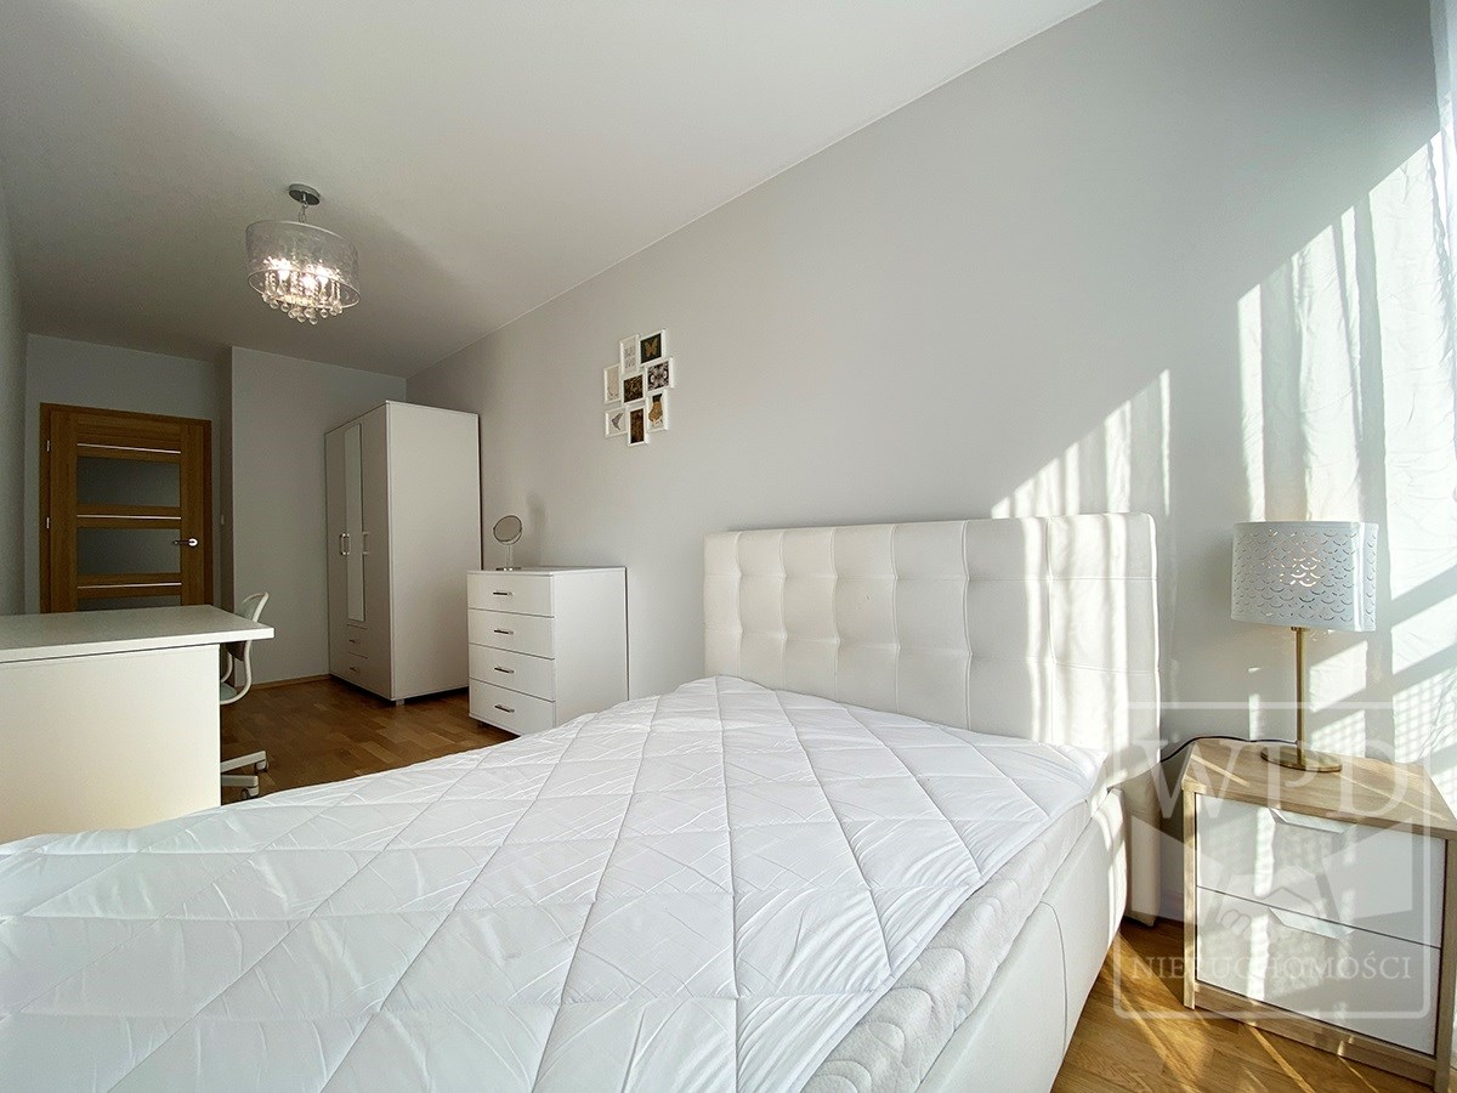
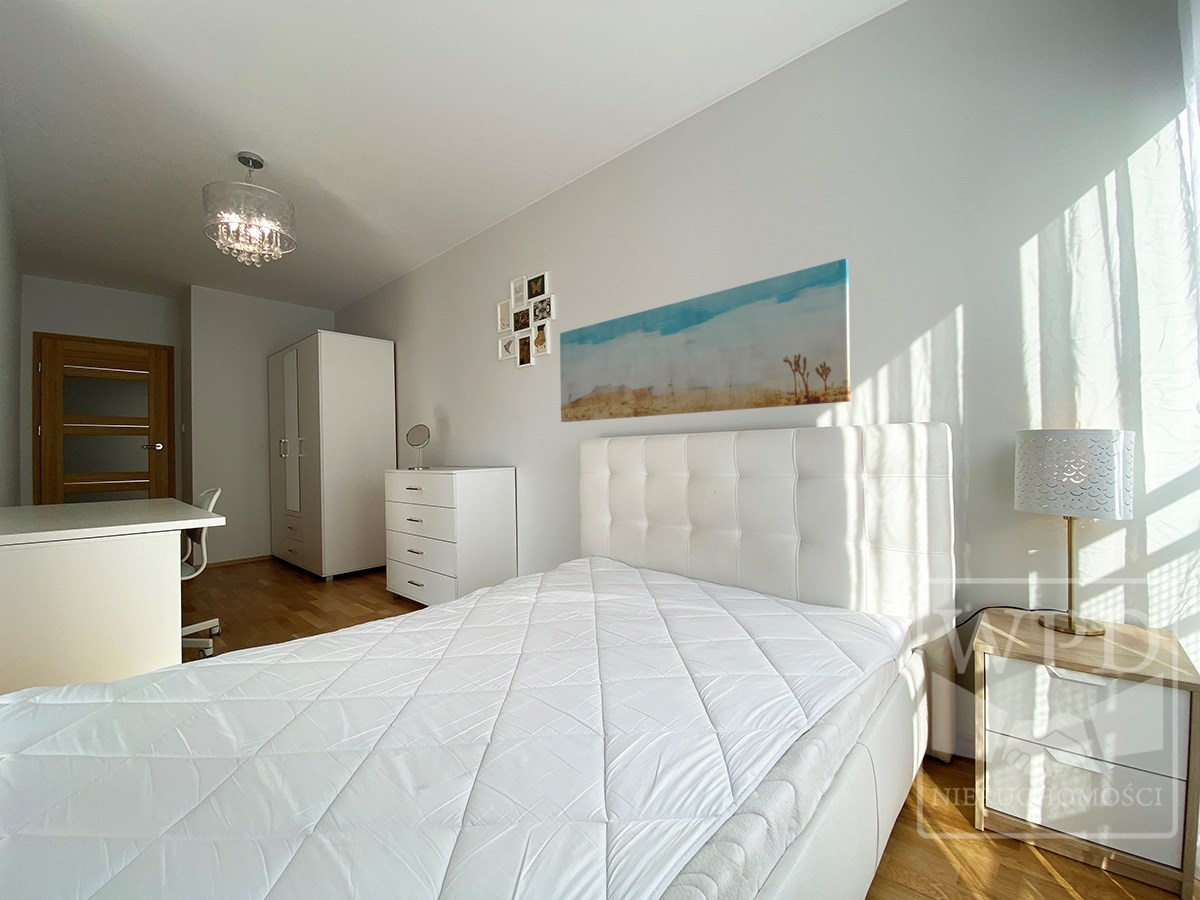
+ wall art (673, 359)
